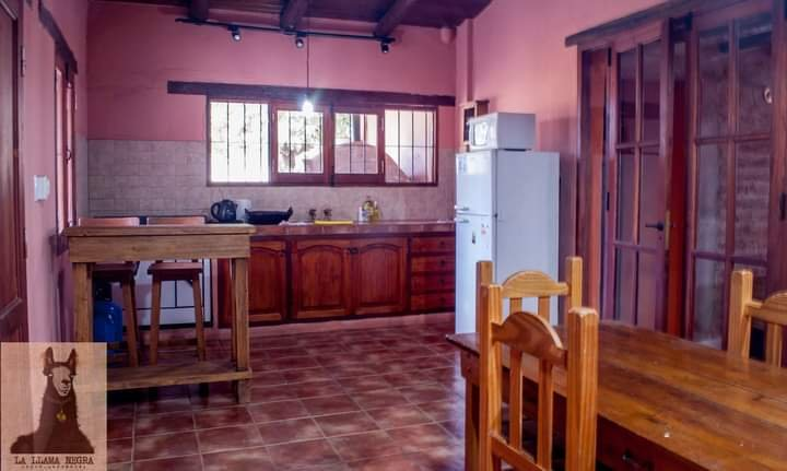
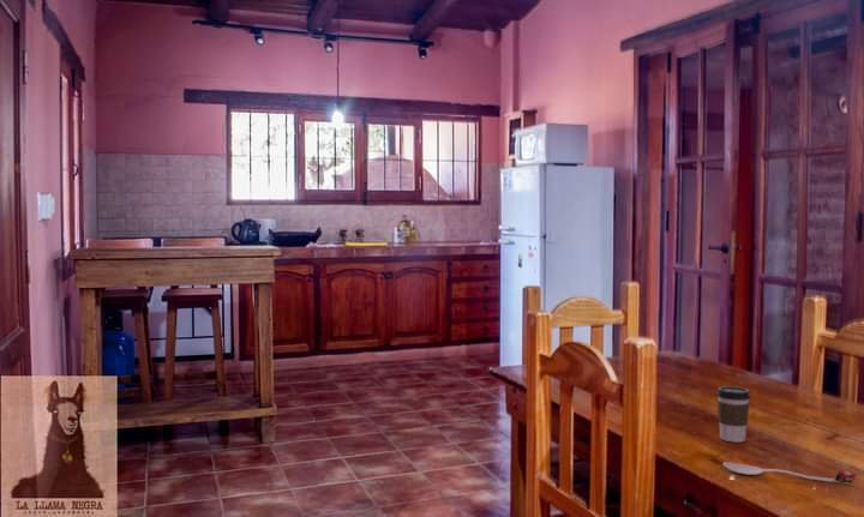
+ spoon (787, 471)
+ coffee cup (732, 414)
